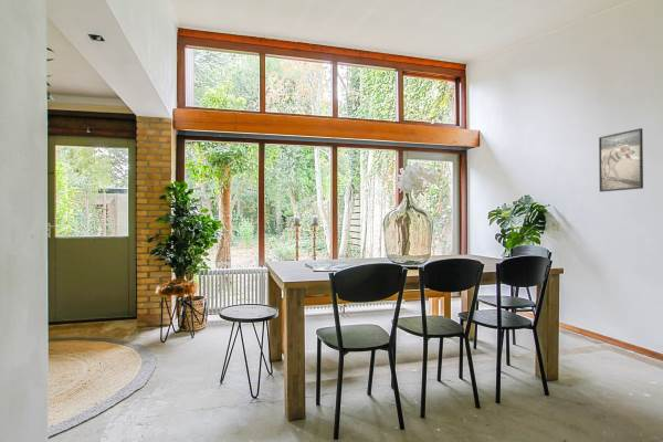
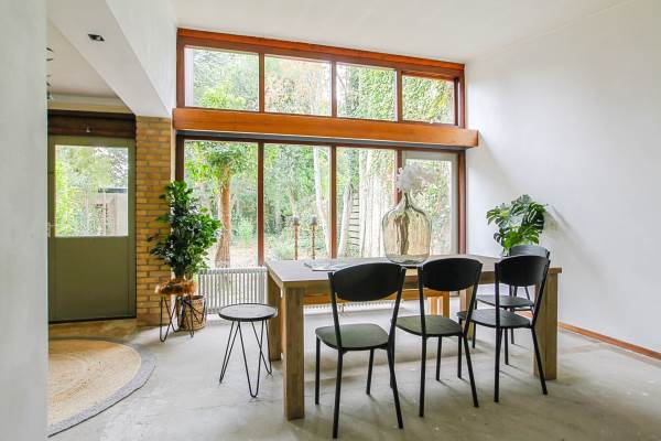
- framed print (620, 161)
